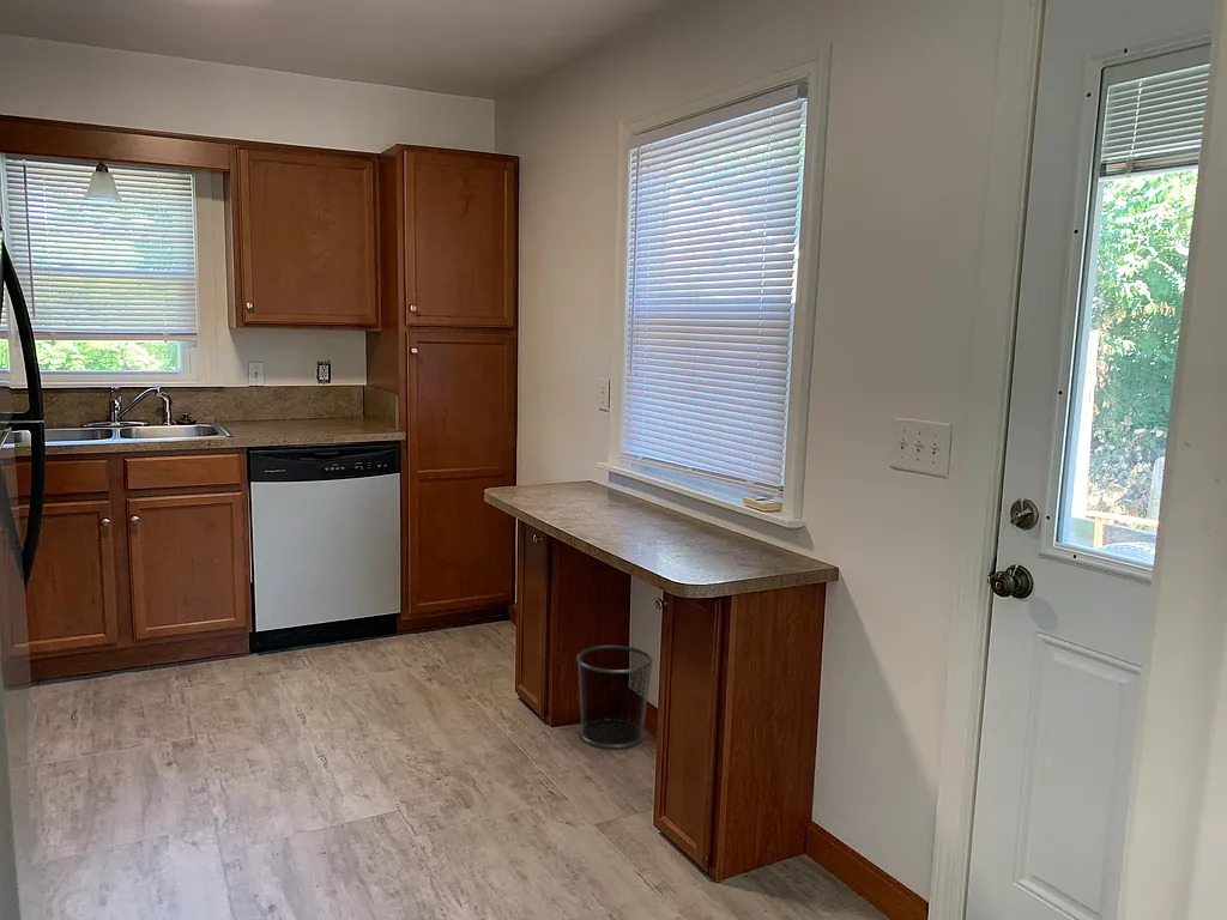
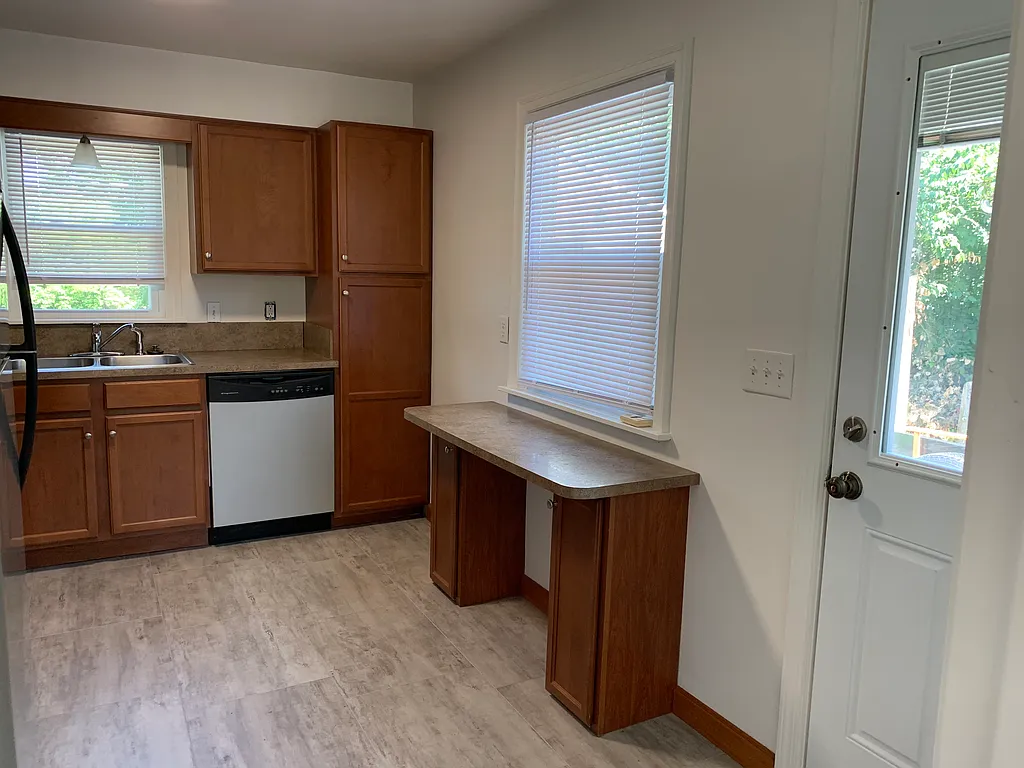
- waste bin (612, 696)
